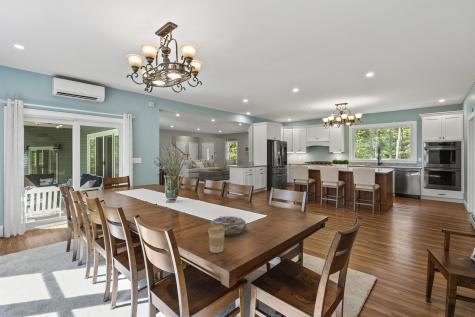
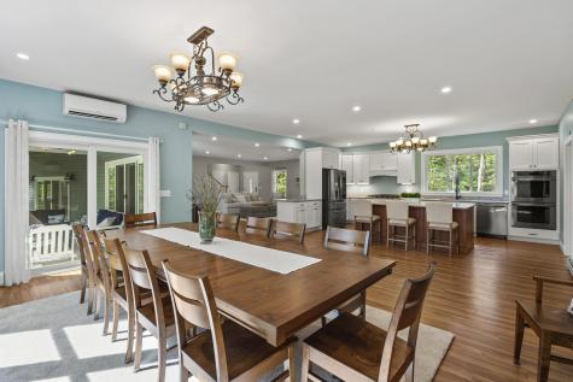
- decorative bowl (228, 225)
- coffee cup (216, 238)
